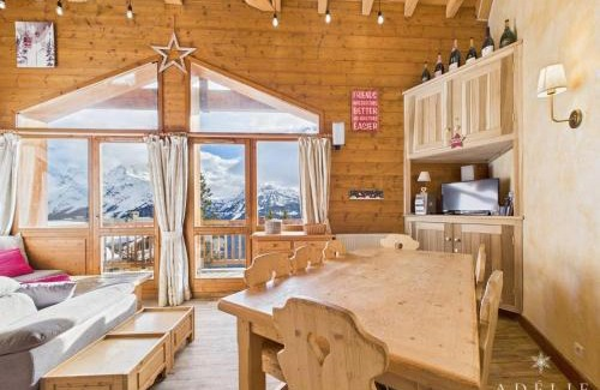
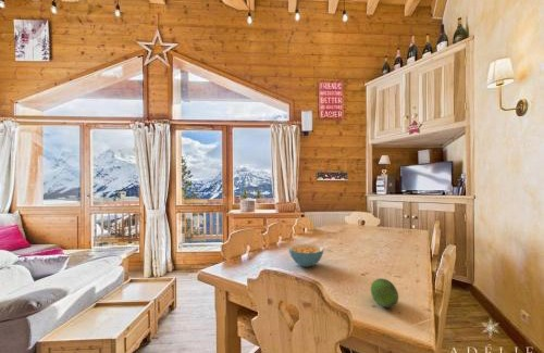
+ cereal bowl (306, 256)
+ fruit (383, 290)
